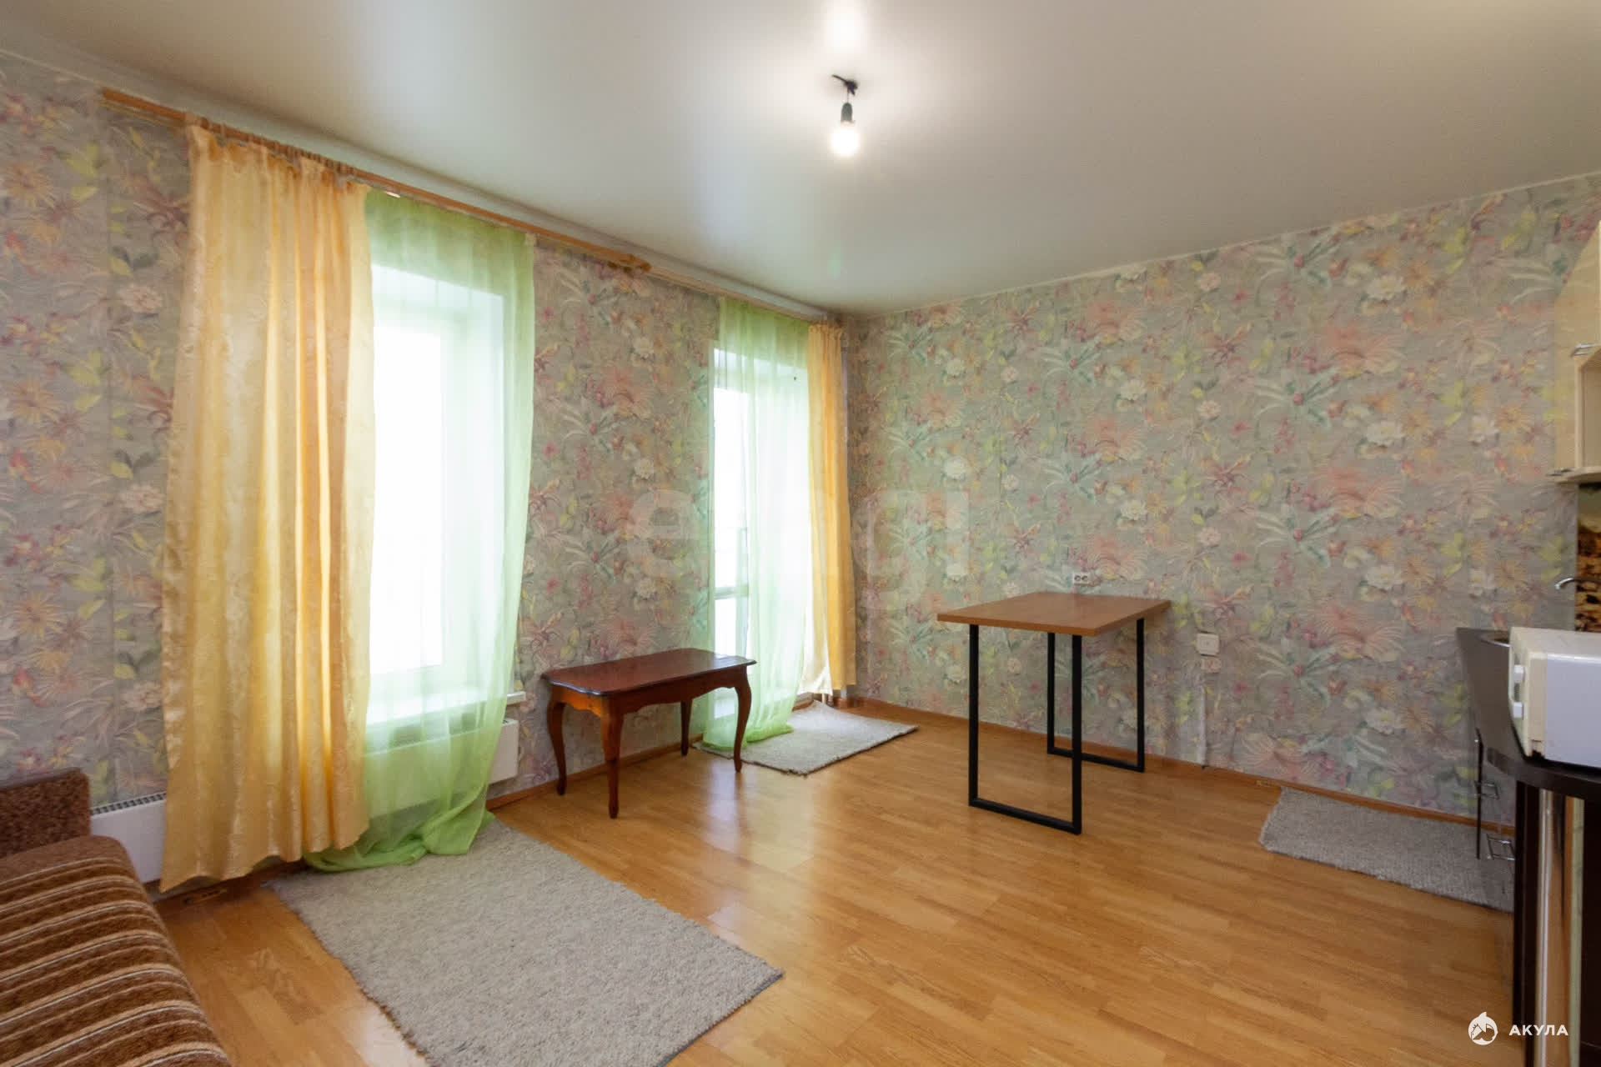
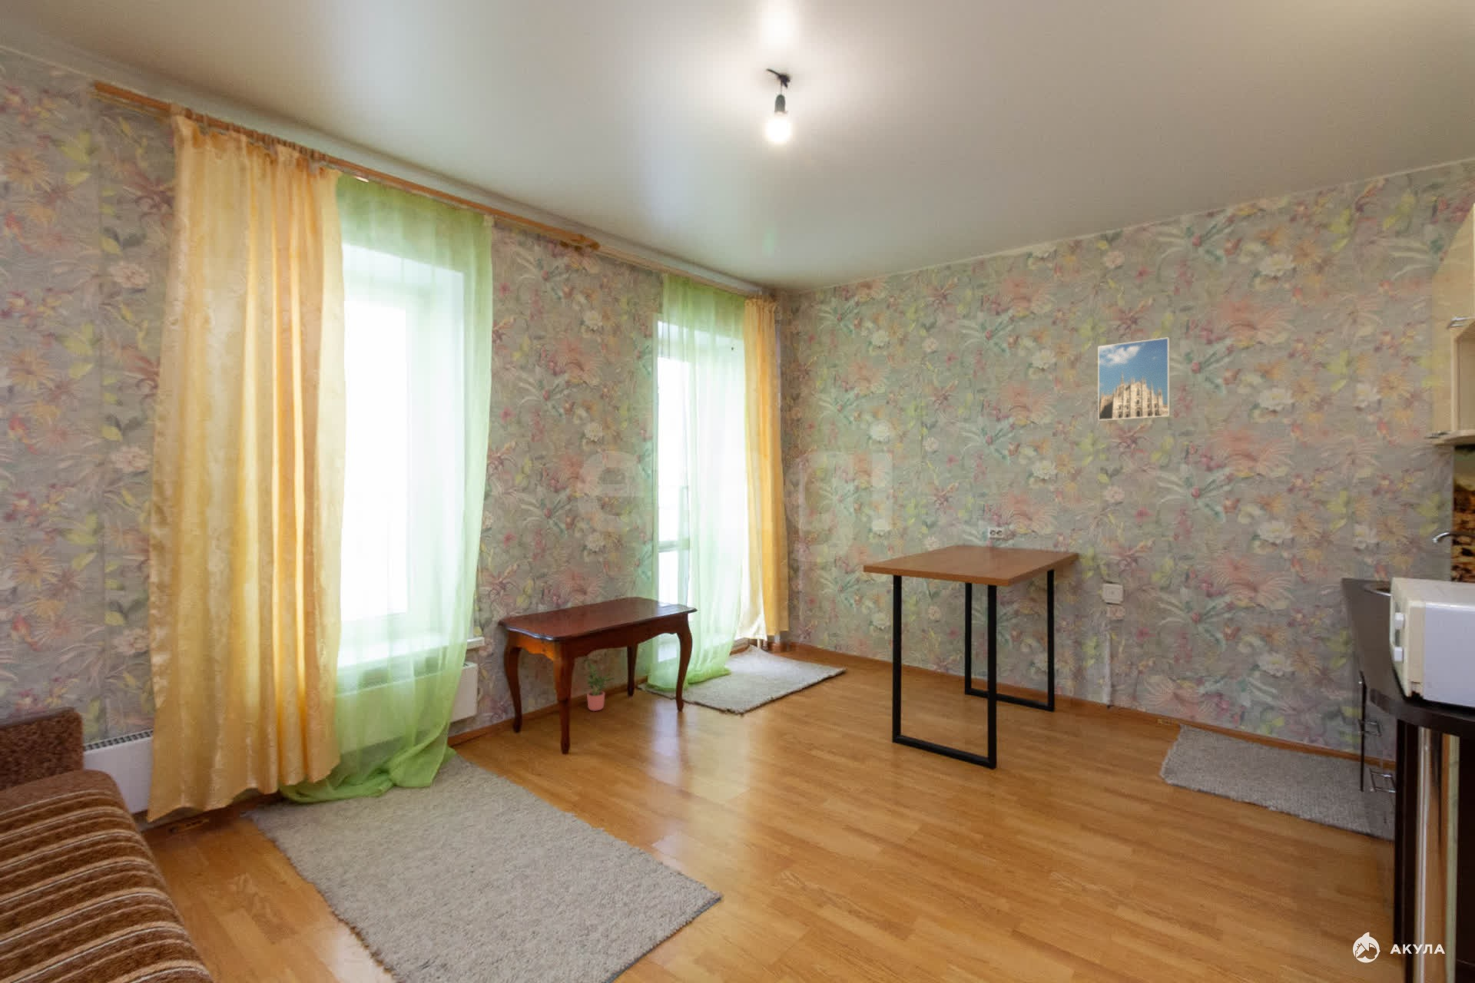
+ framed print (1133, 380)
+ potted plant (604, 685)
